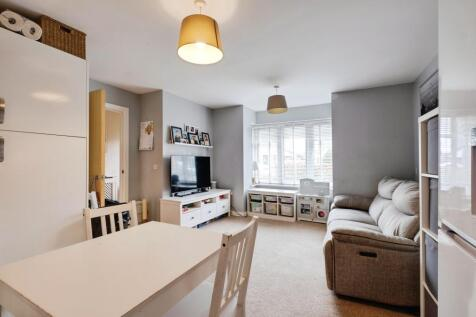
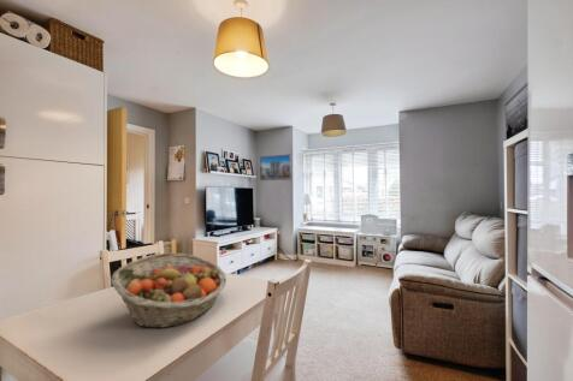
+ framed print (274, 167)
+ fruit basket (175, 284)
